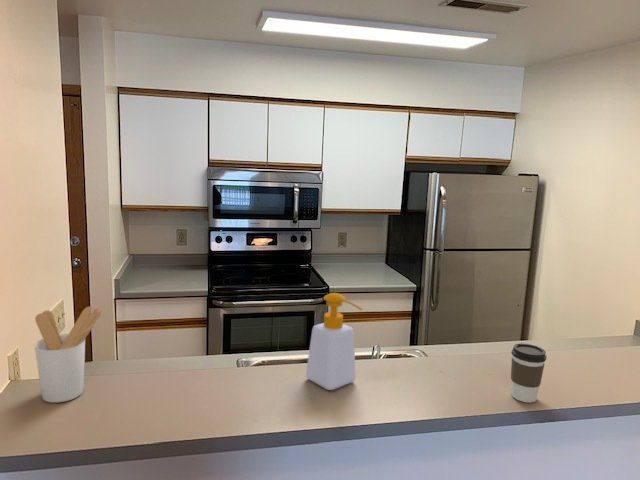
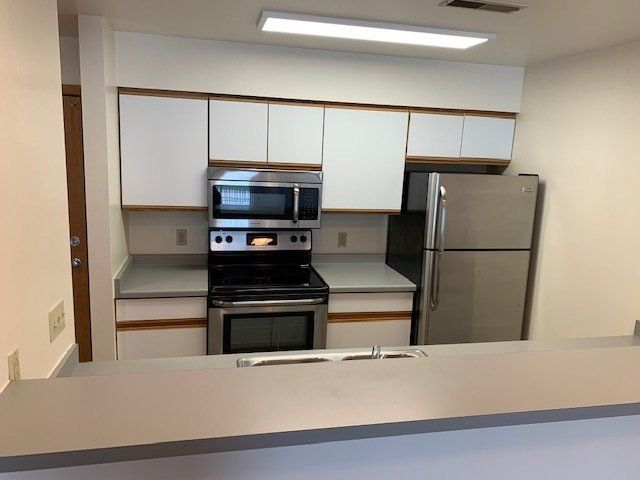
- utensil holder (71, 351)
- soap bottle (338, 340)
- coffee cup (526, 373)
